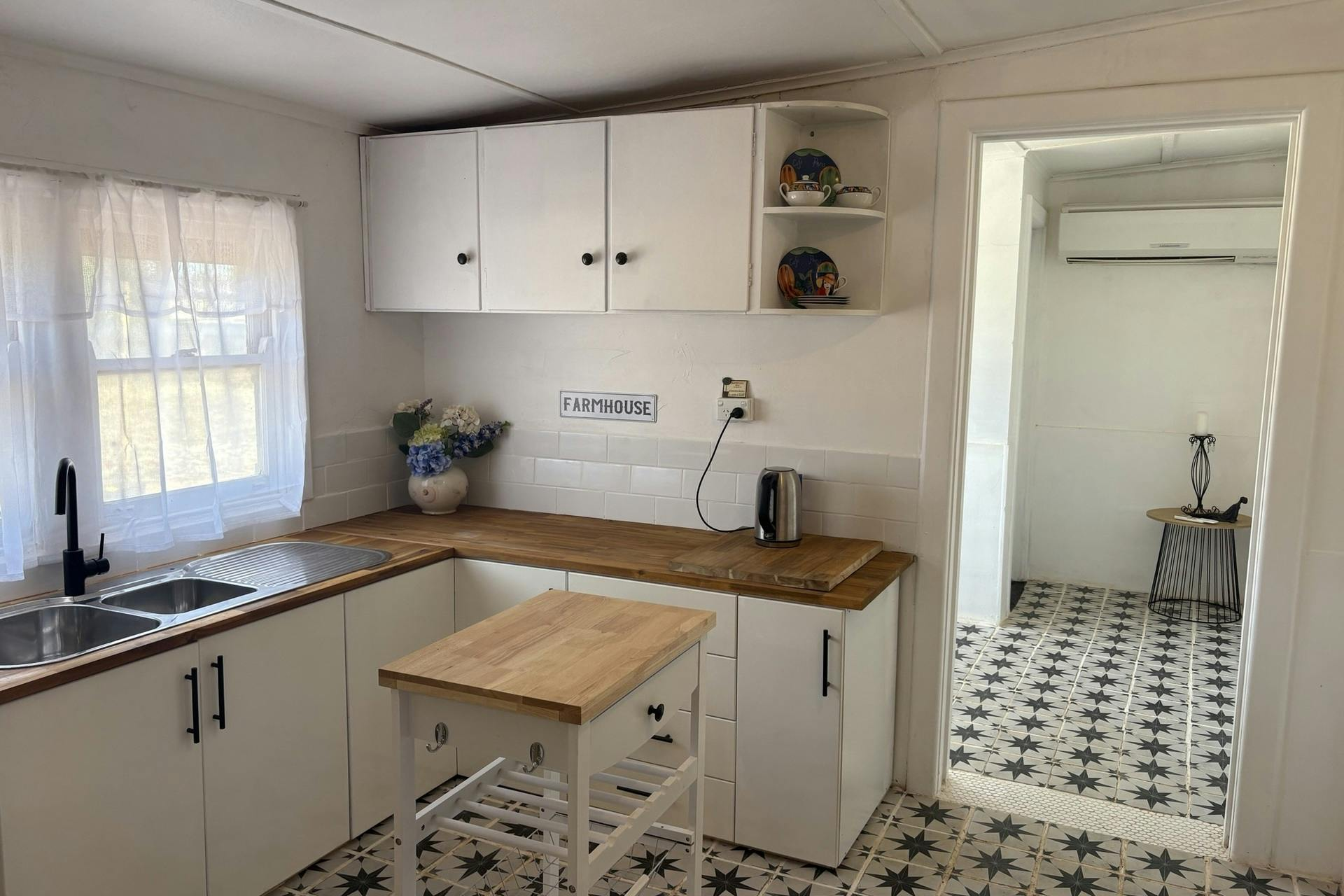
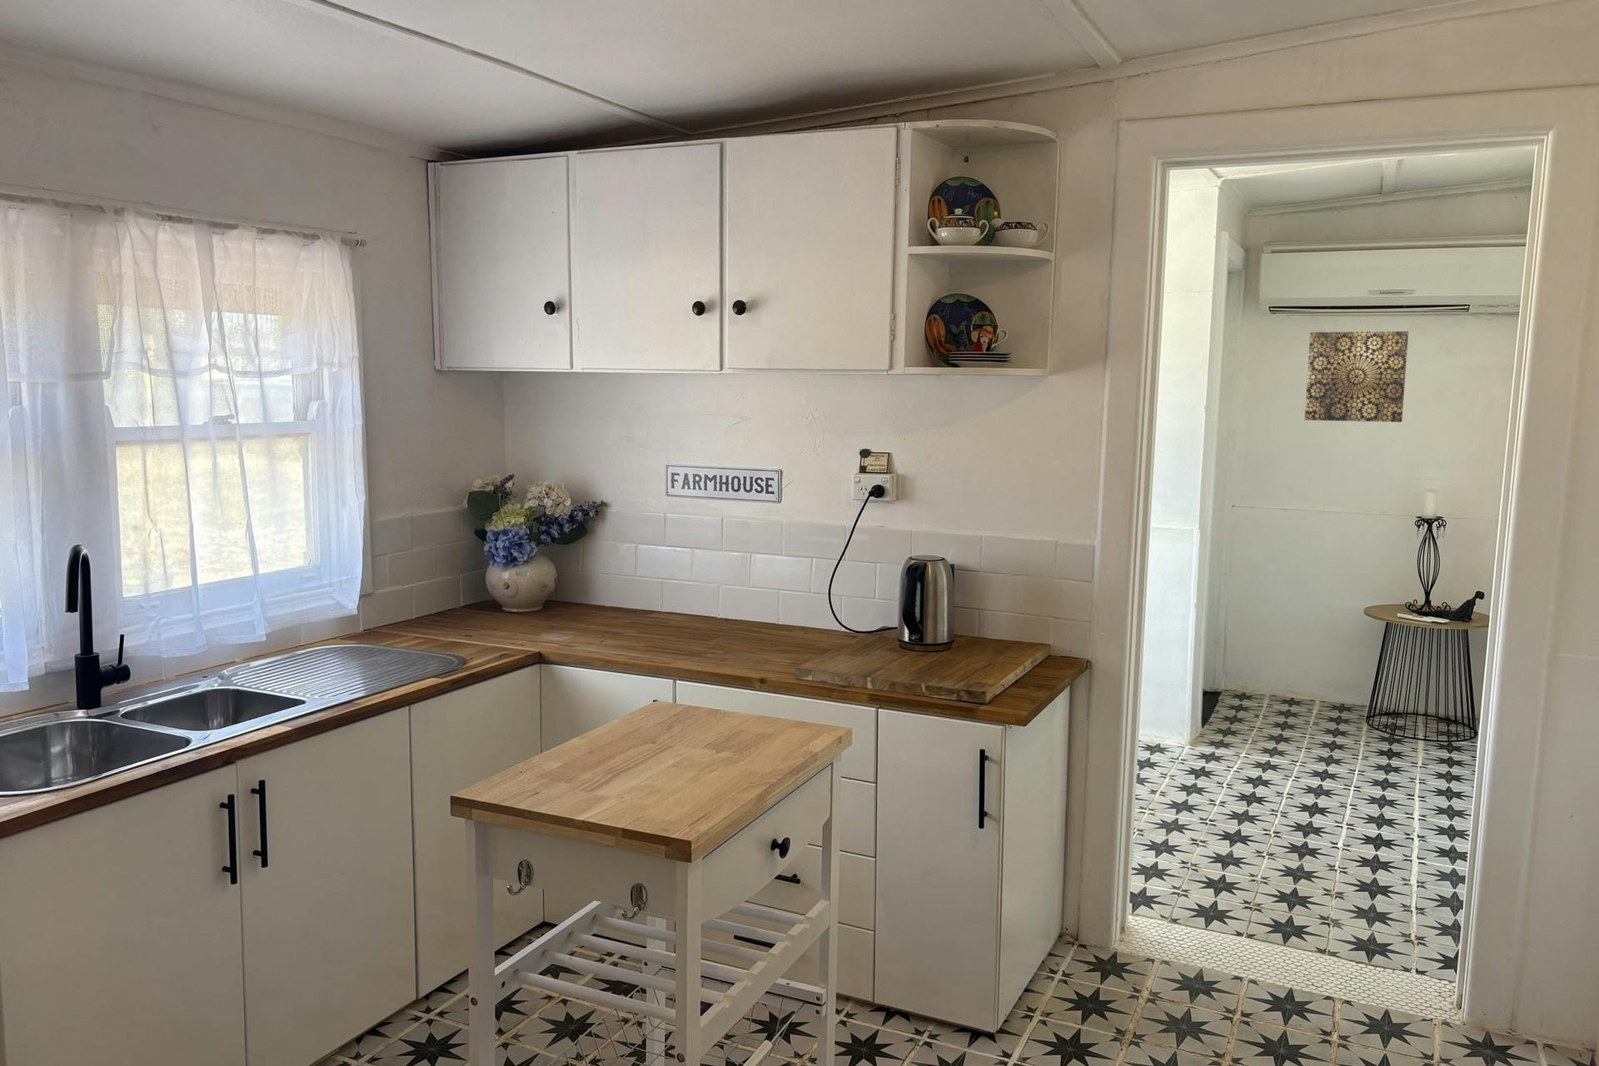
+ wall art (1355, 376)
